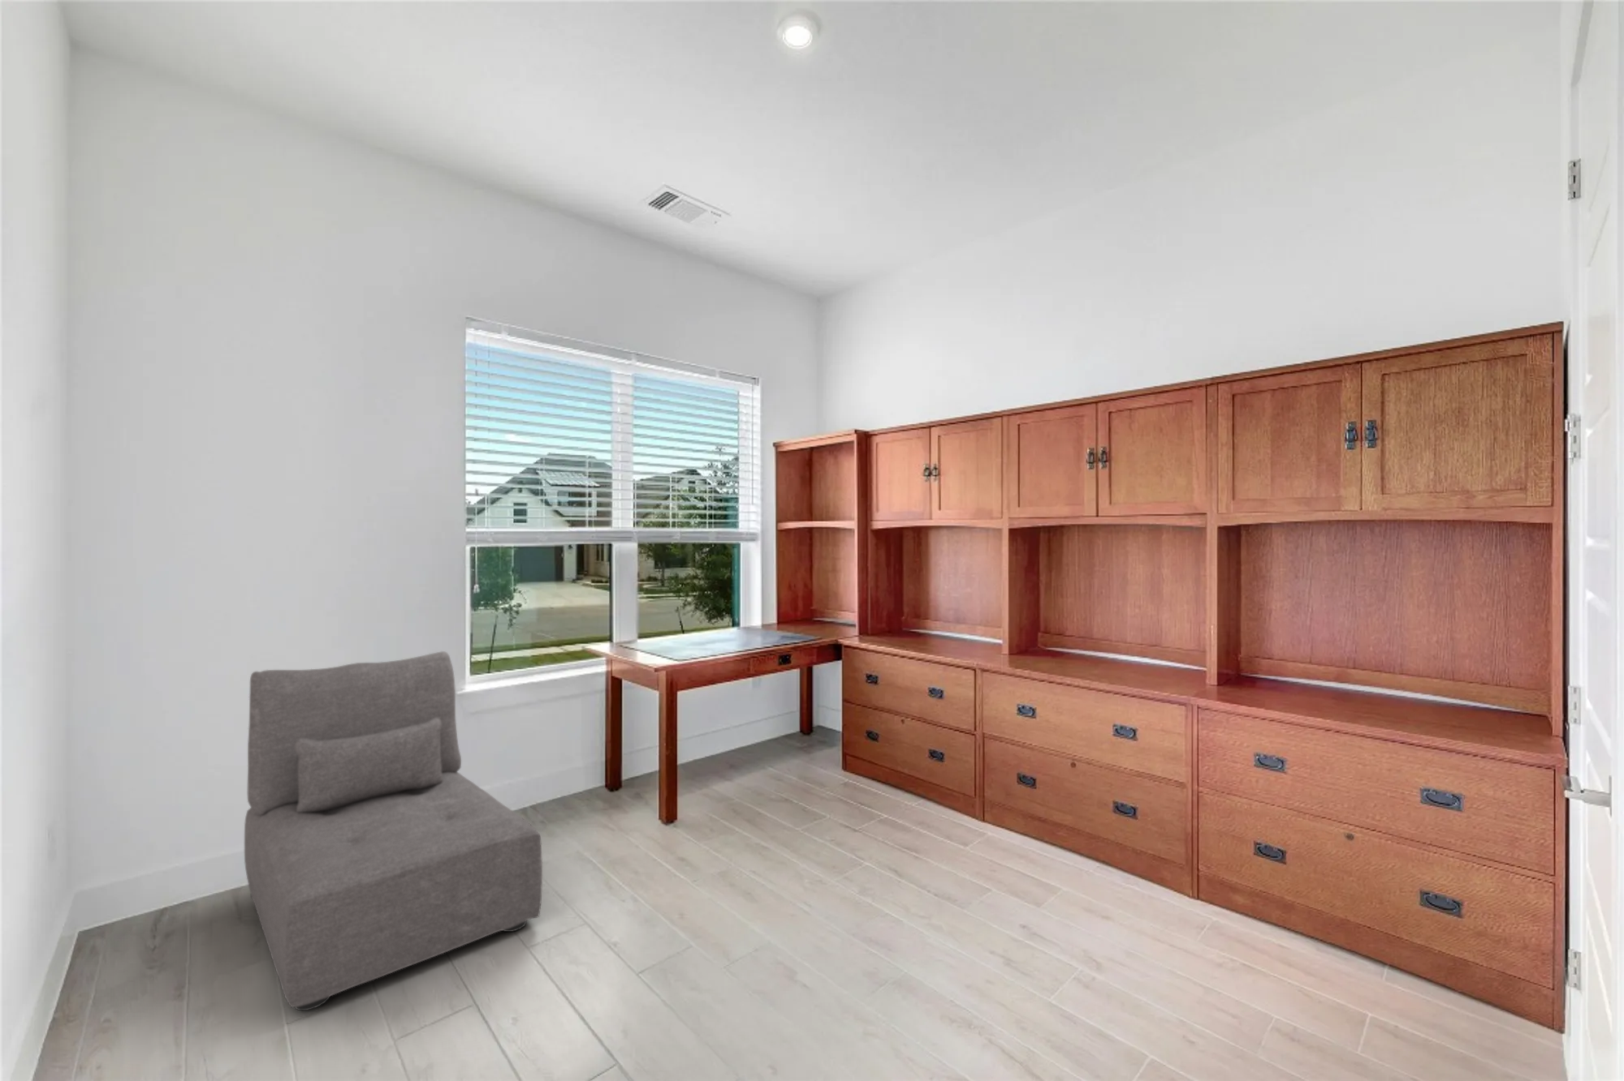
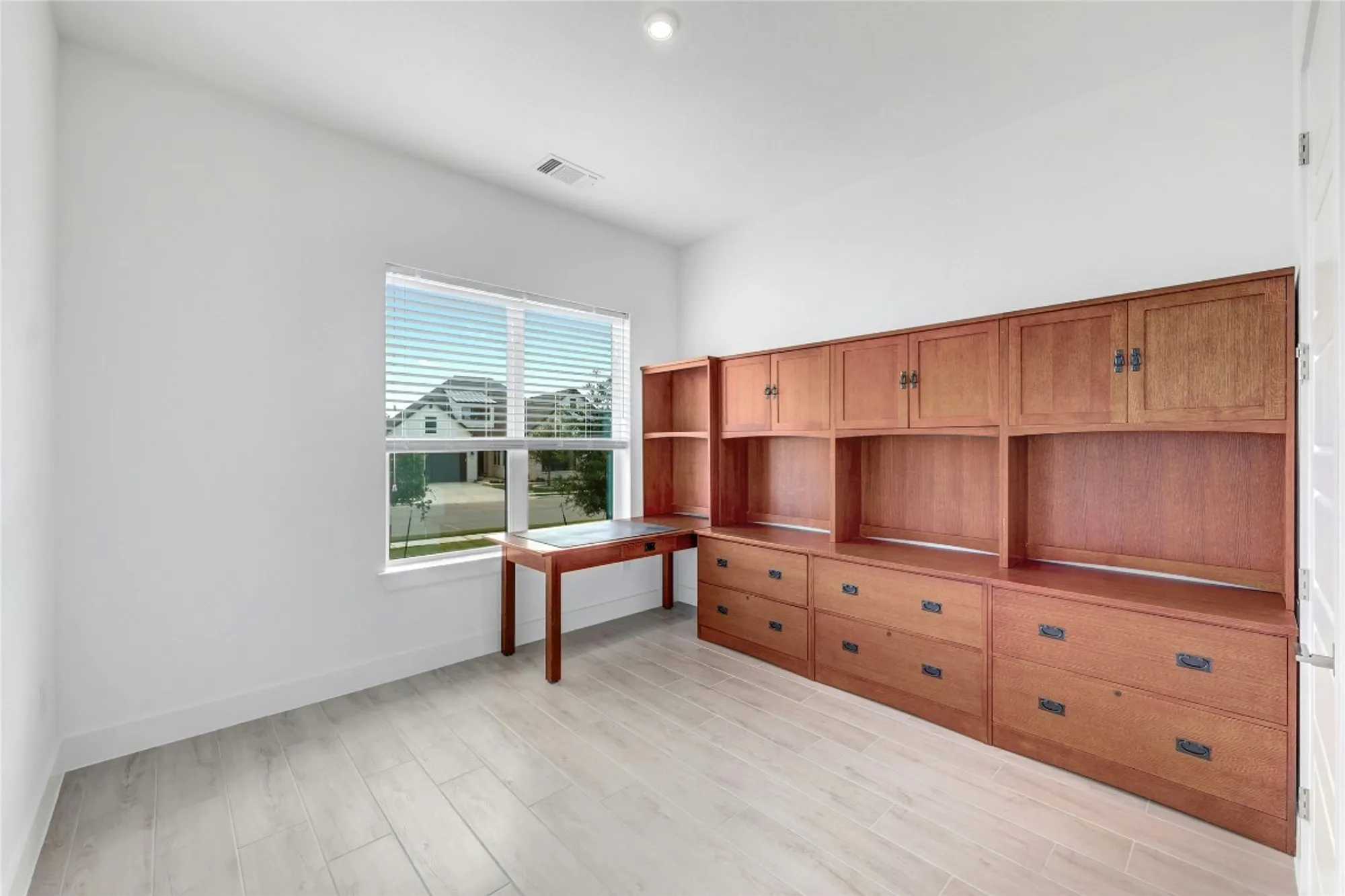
- sofa (385, 790)
